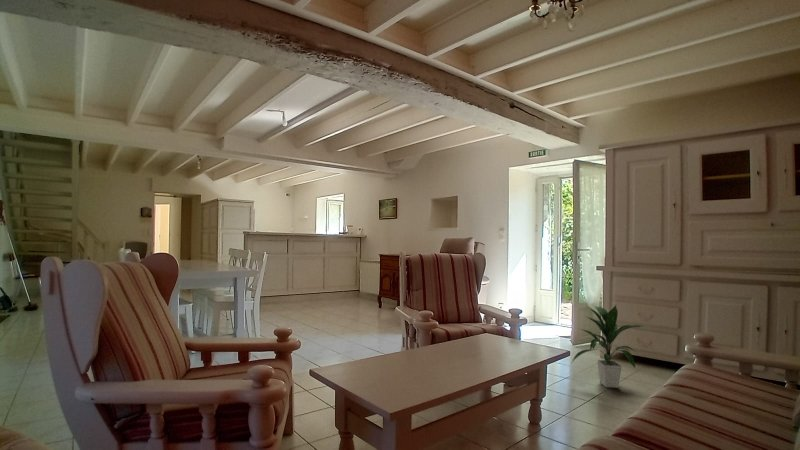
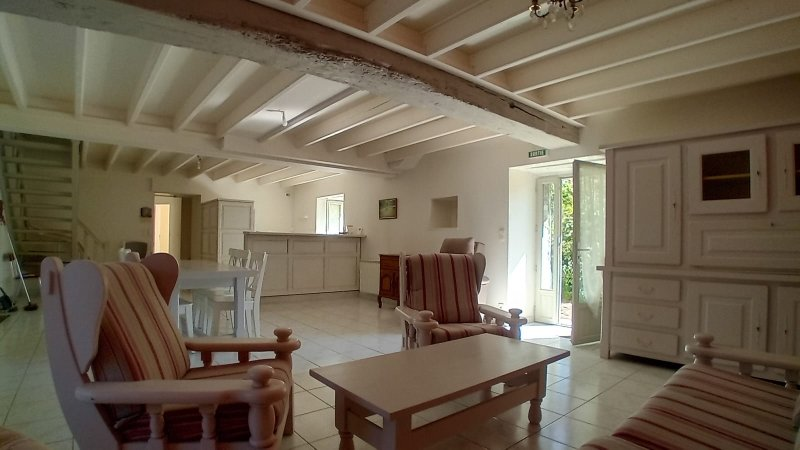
- indoor plant (605, 343)
